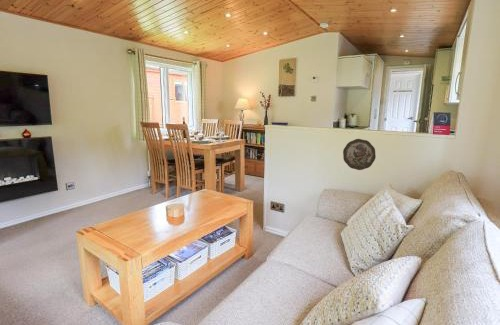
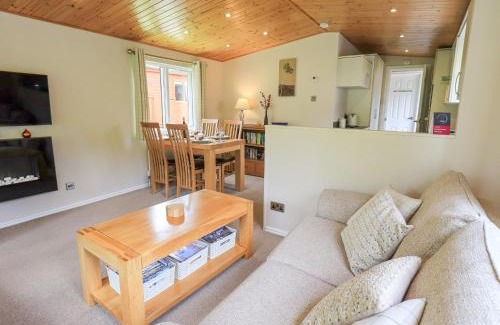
- decorative plate (359, 154)
